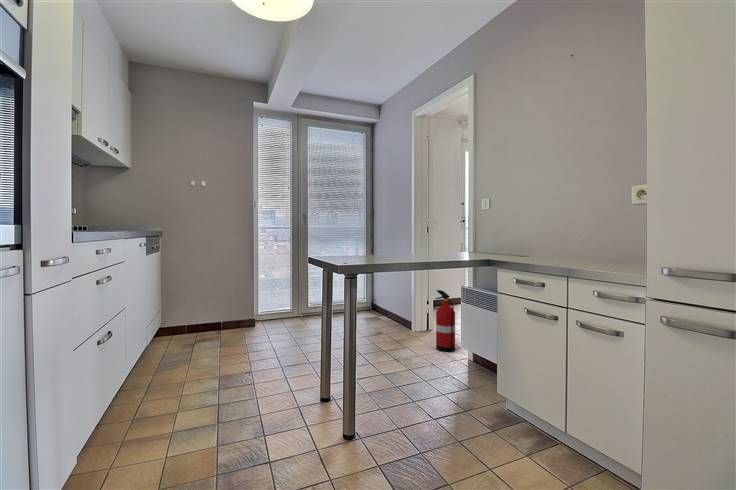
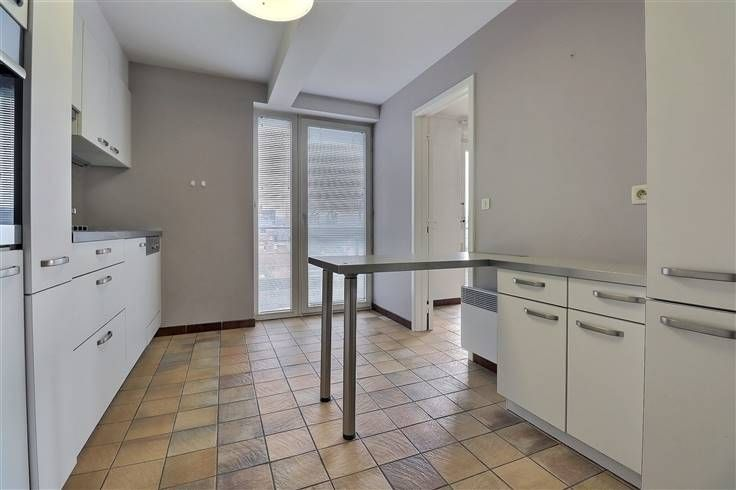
- fire extinguisher (445, 320)
